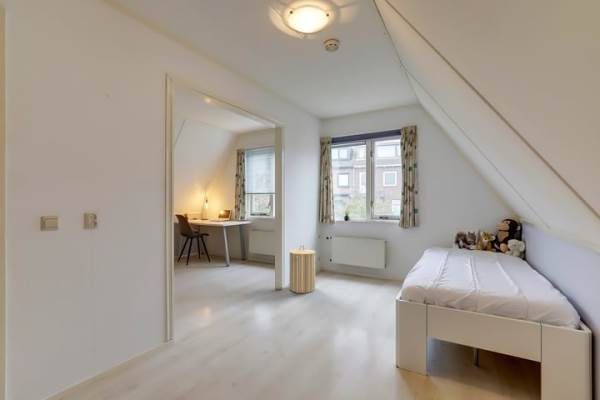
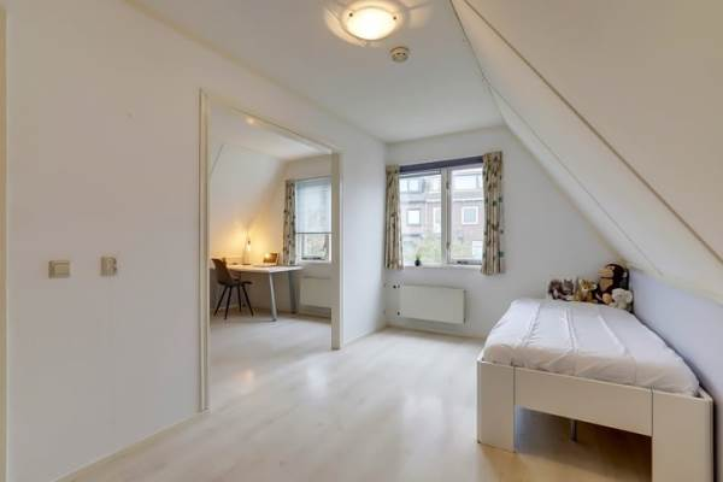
- laundry hamper (302, 267)
